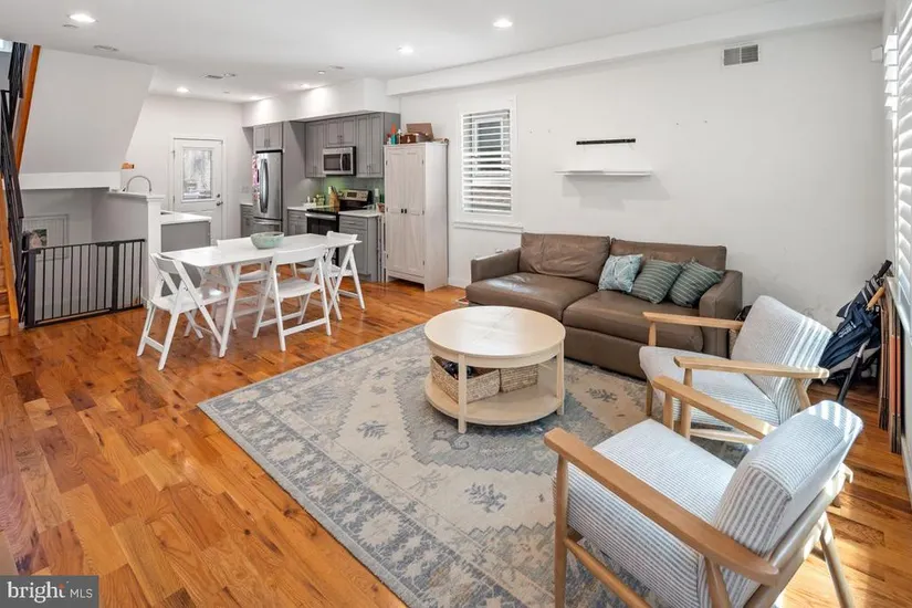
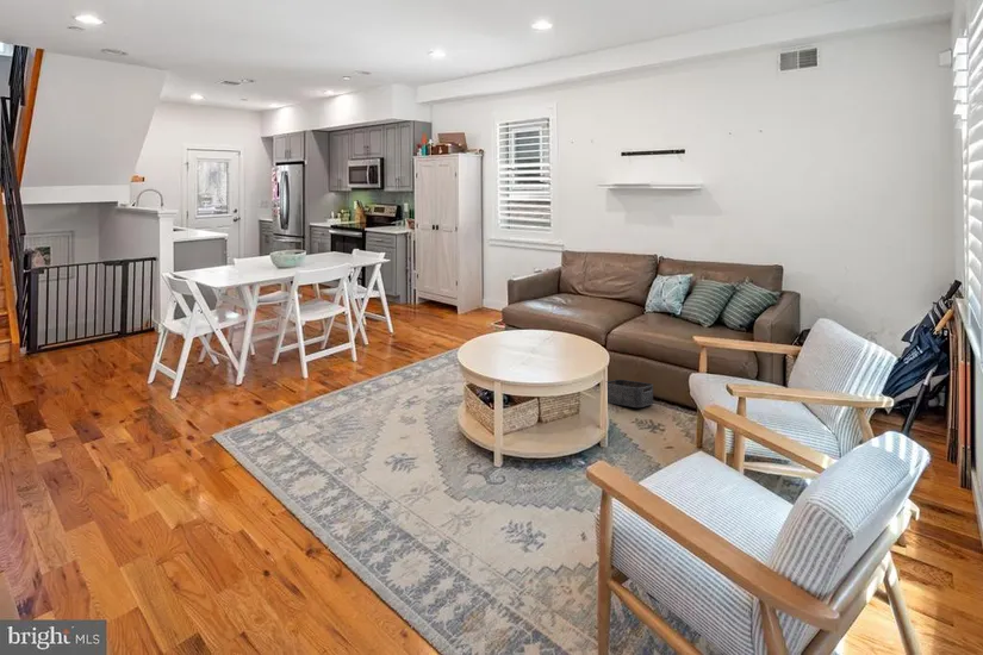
+ storage bin (628, 393)
